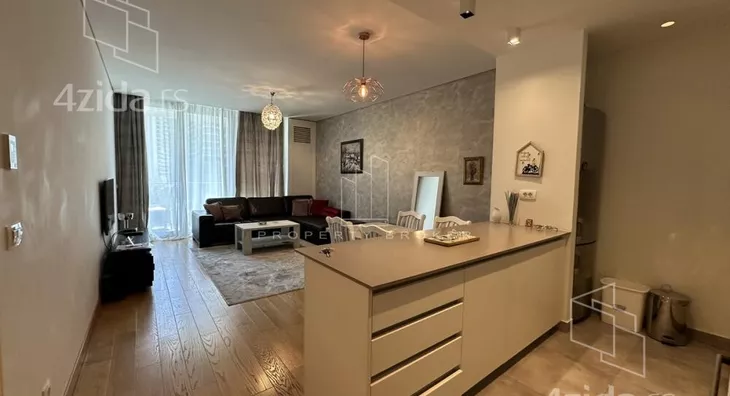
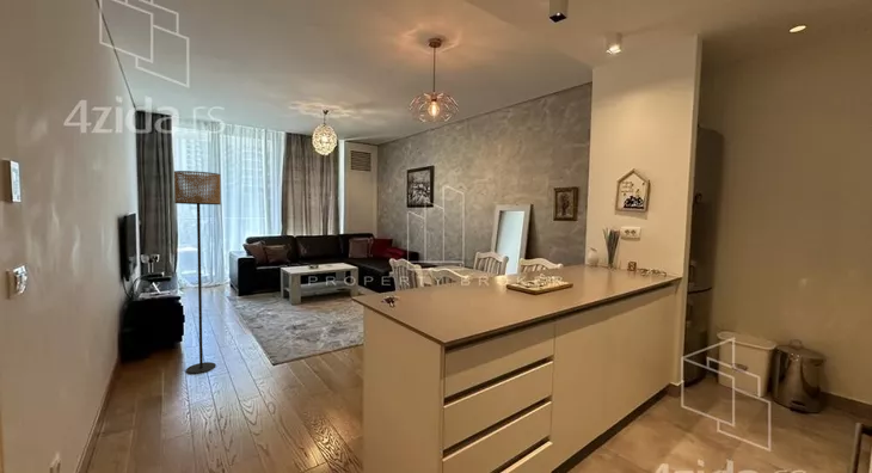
+ floor lamp (199, 271)
